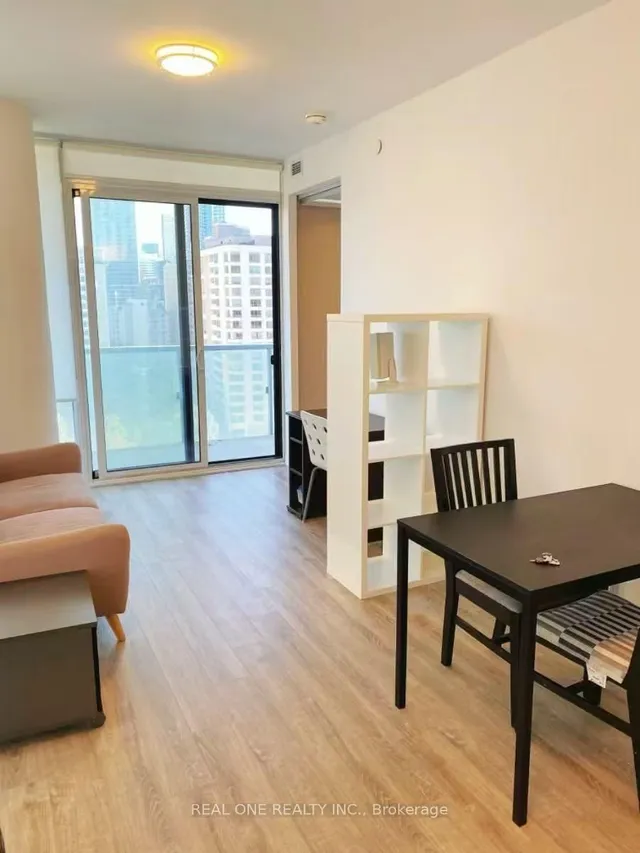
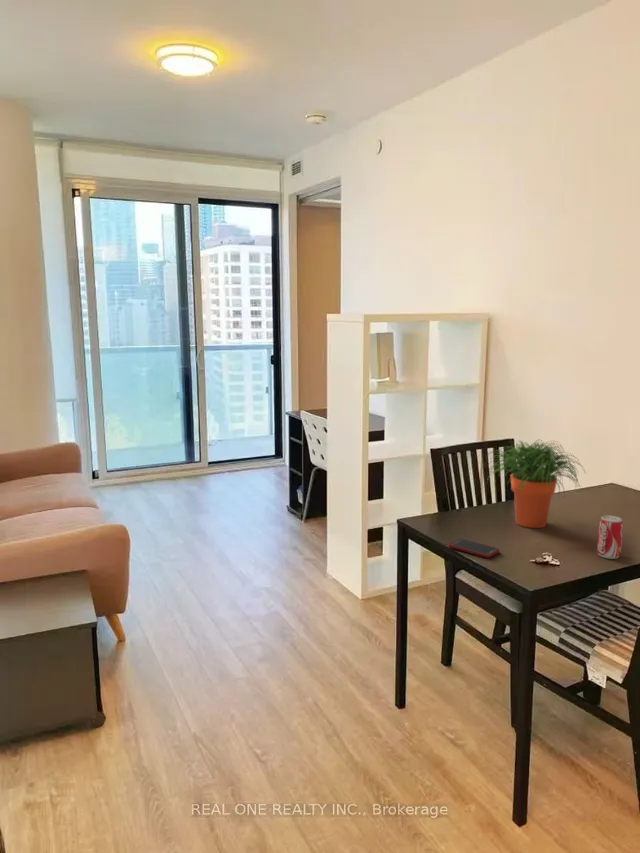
+ cell phone (473, 547)
+ beverage can (610, 536)
+ potted plant (534, 482)
